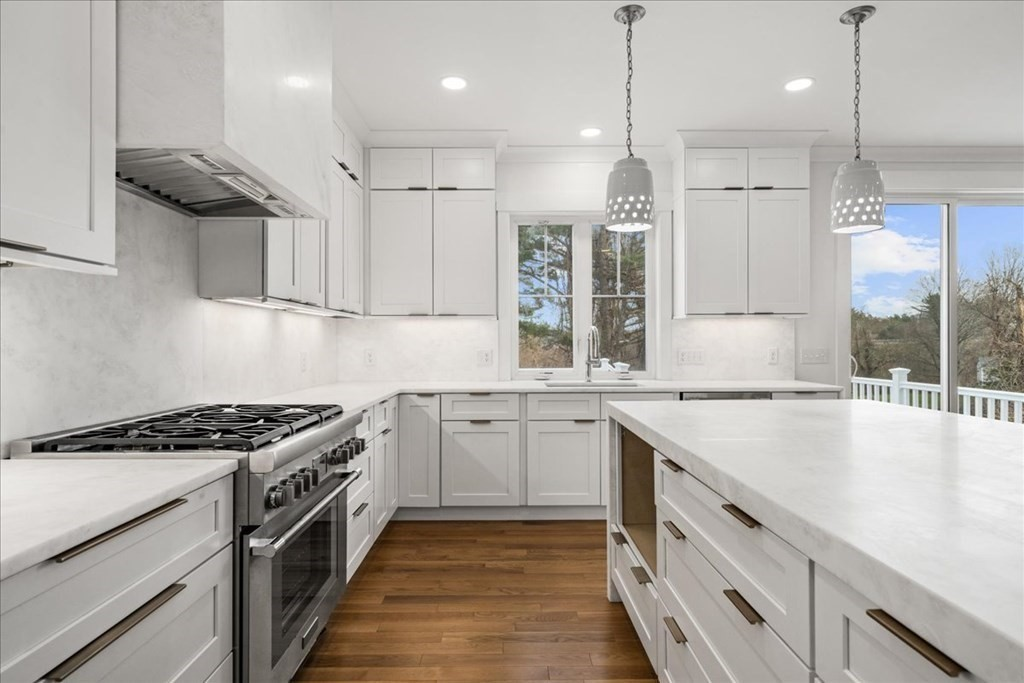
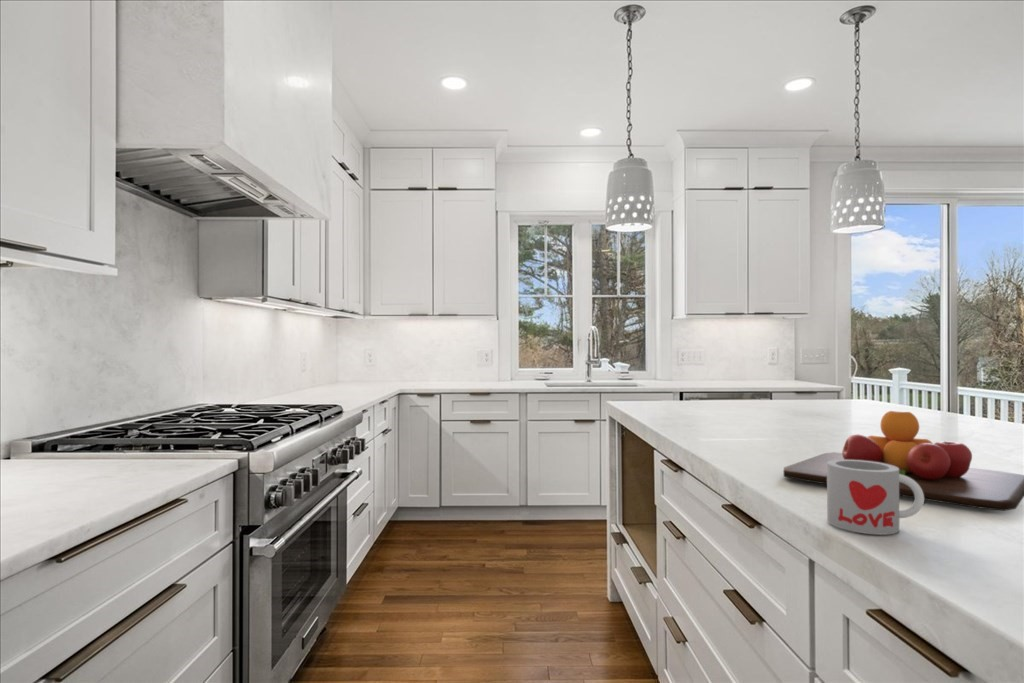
+ mug (874, 496)
+ chopping board (902, 446)
